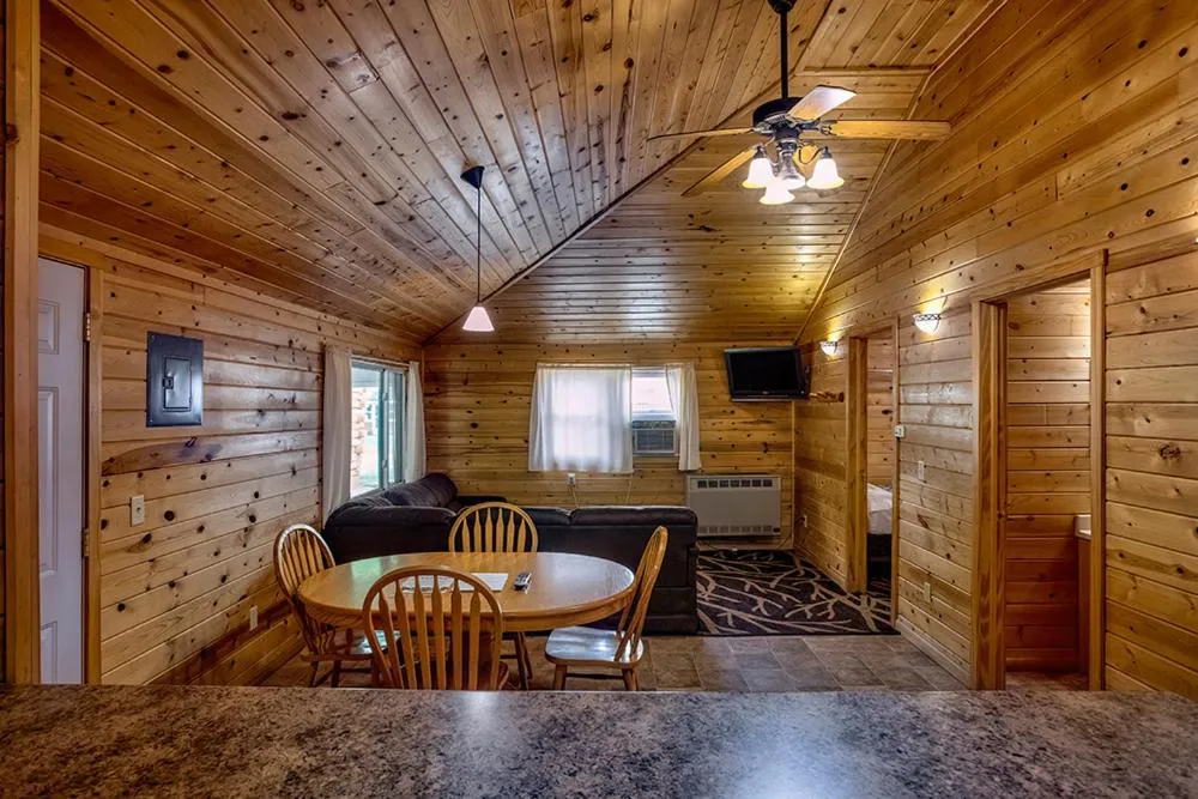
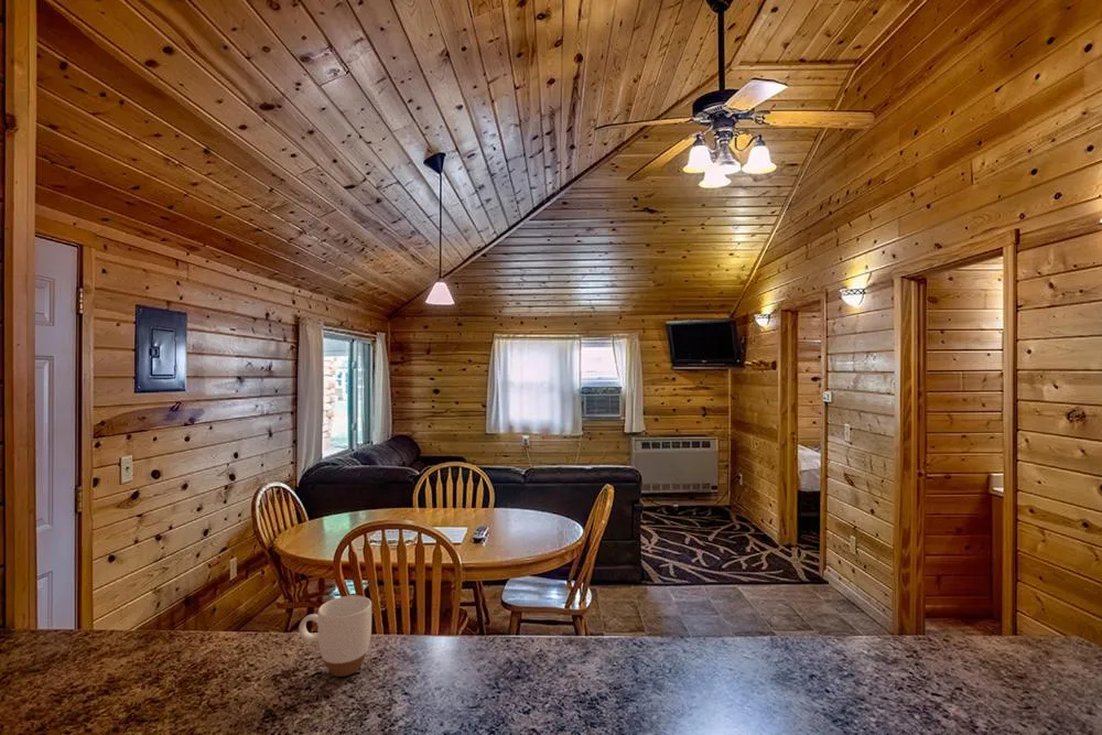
+ mug (334, 637)
